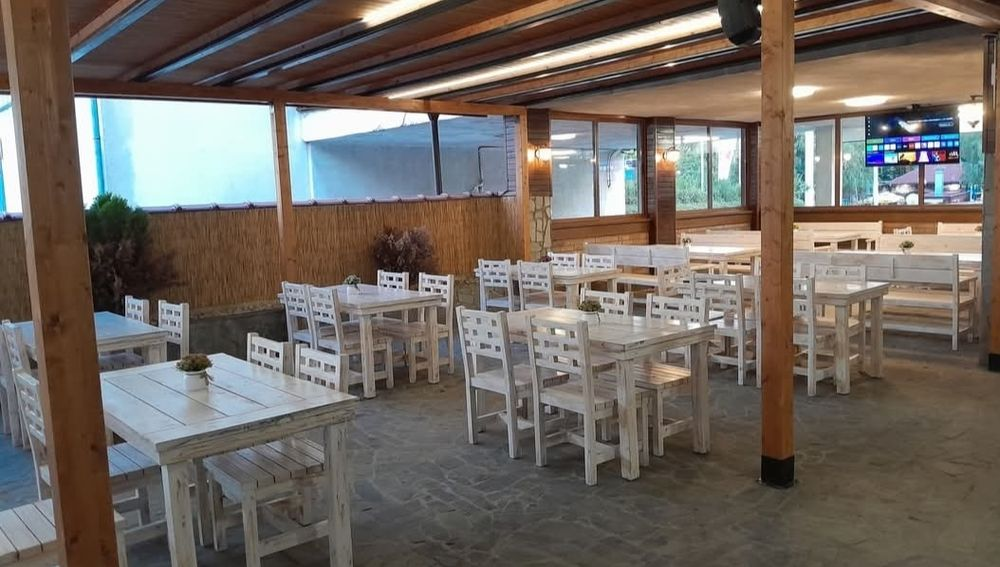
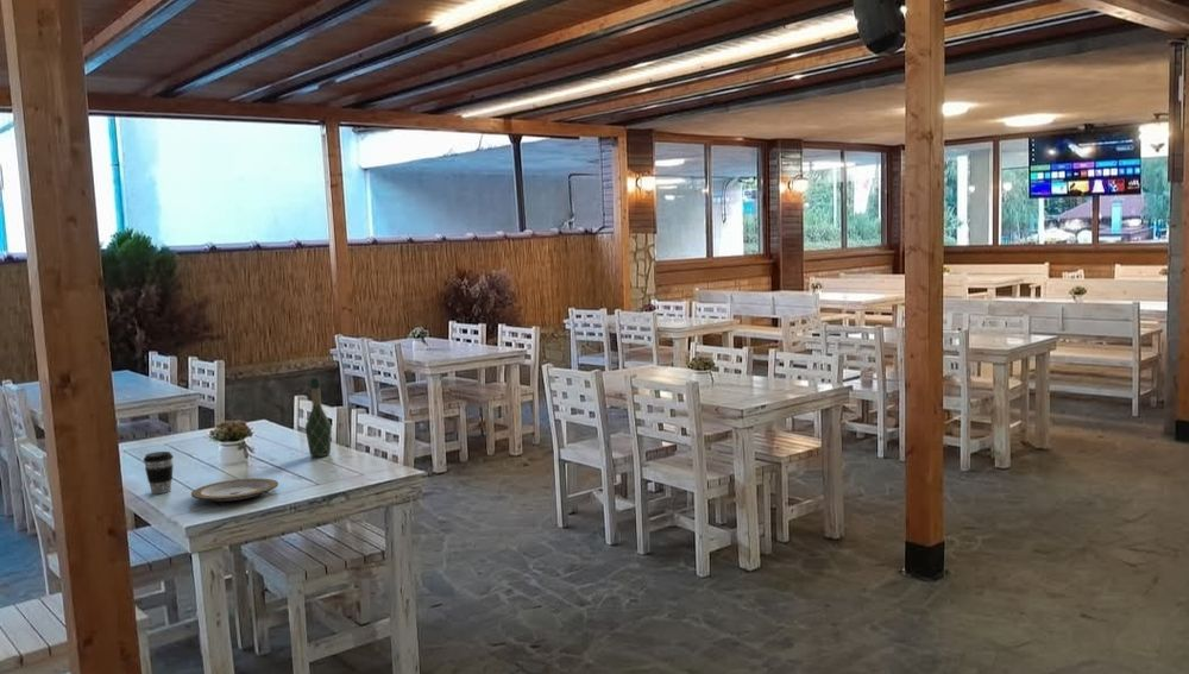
+ plate (235, 491)
+ wine bottle (317, 416)
+ coffee cup (159, 472)
